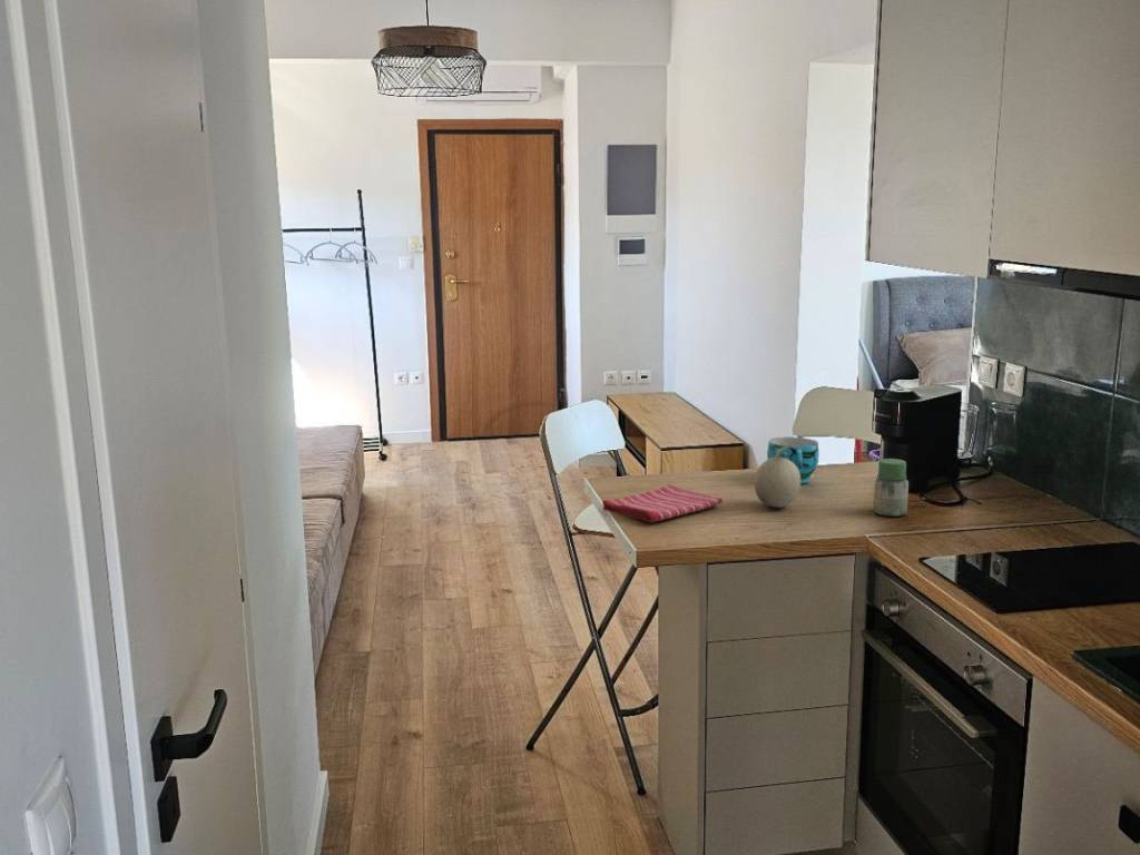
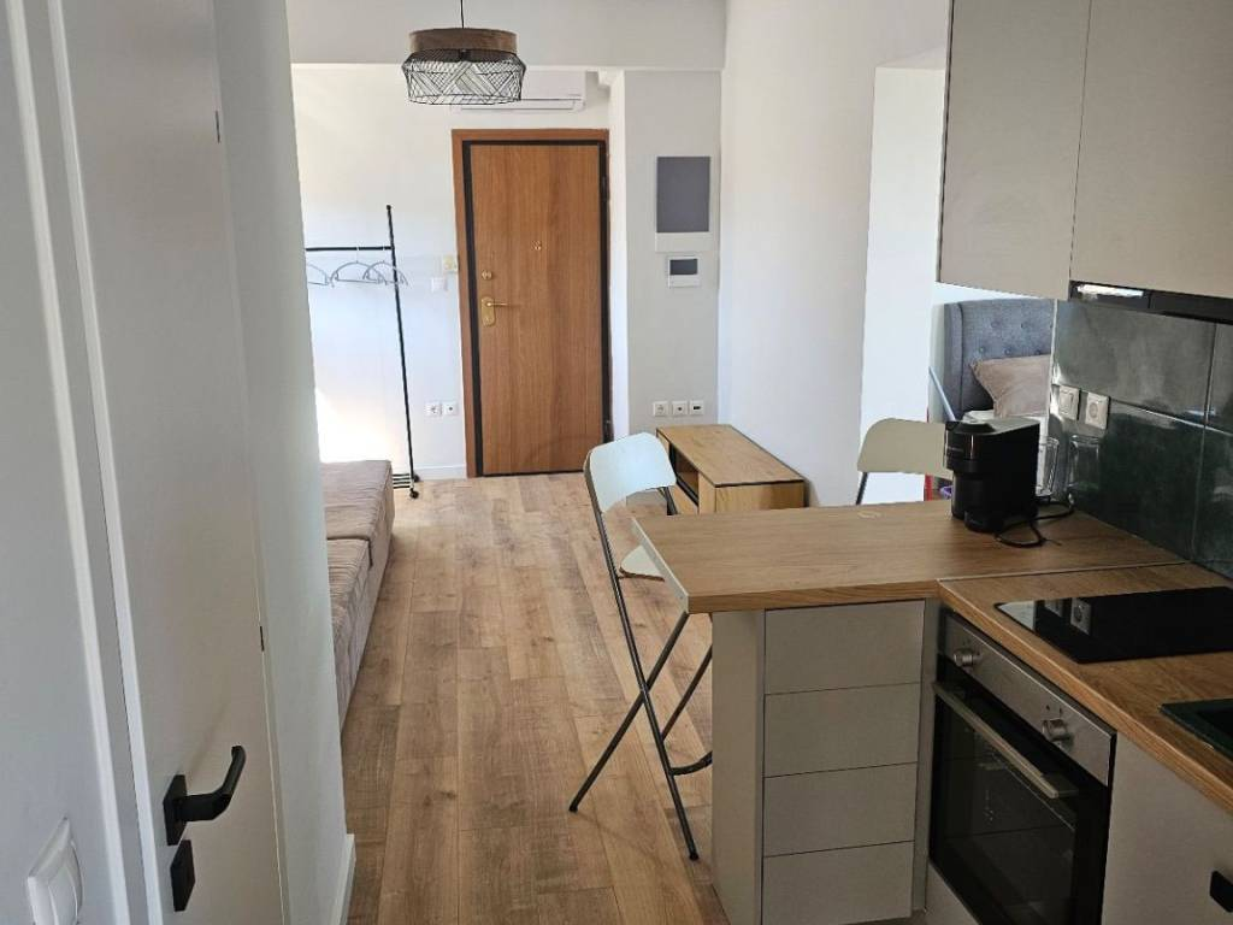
- fruit (777, 475)
- dish towel (661, 502)
- jar (891, 487)
- cup (795, 461)
